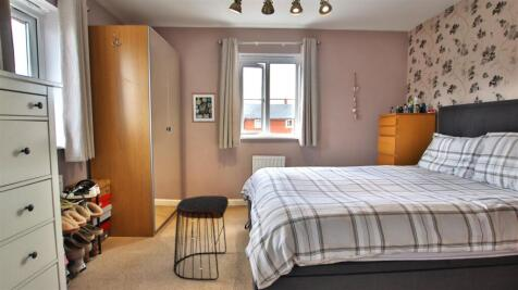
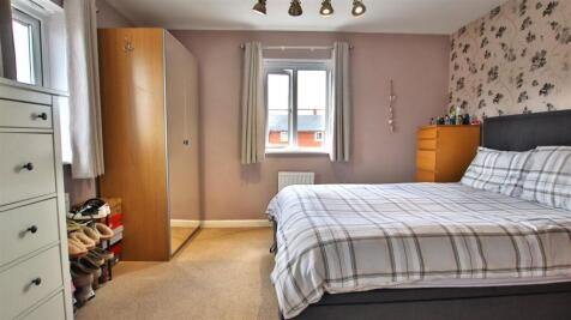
- stool (199, 234)
- wall art (203, 108)
